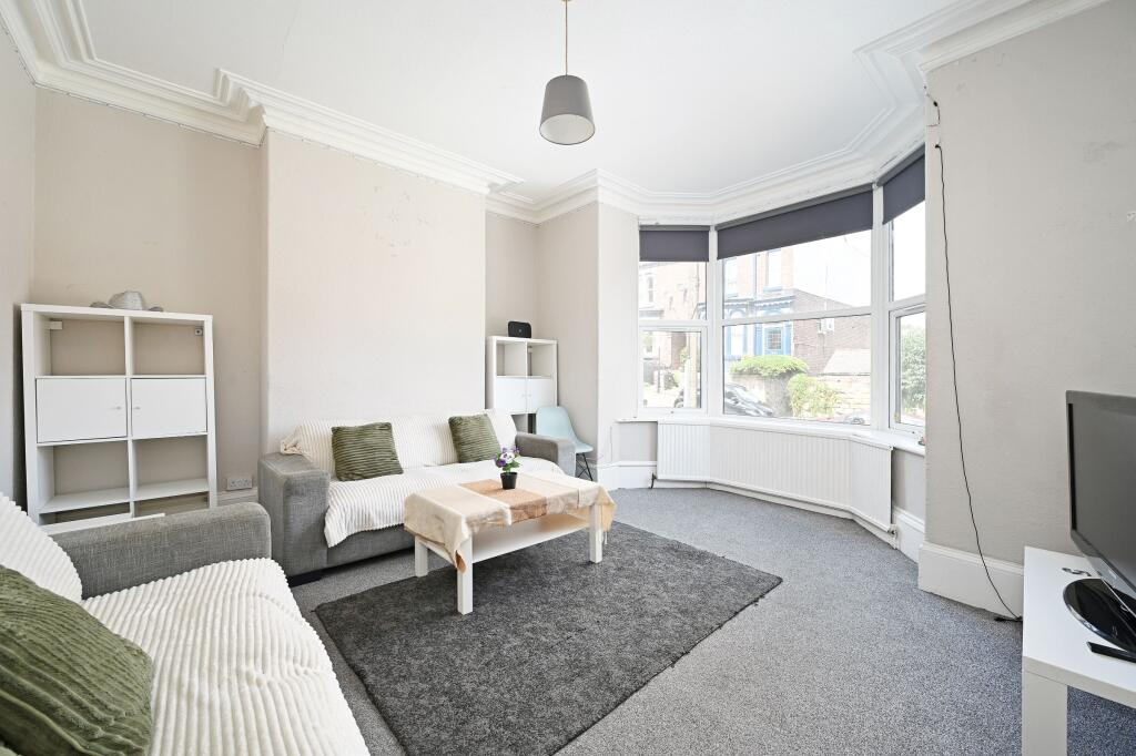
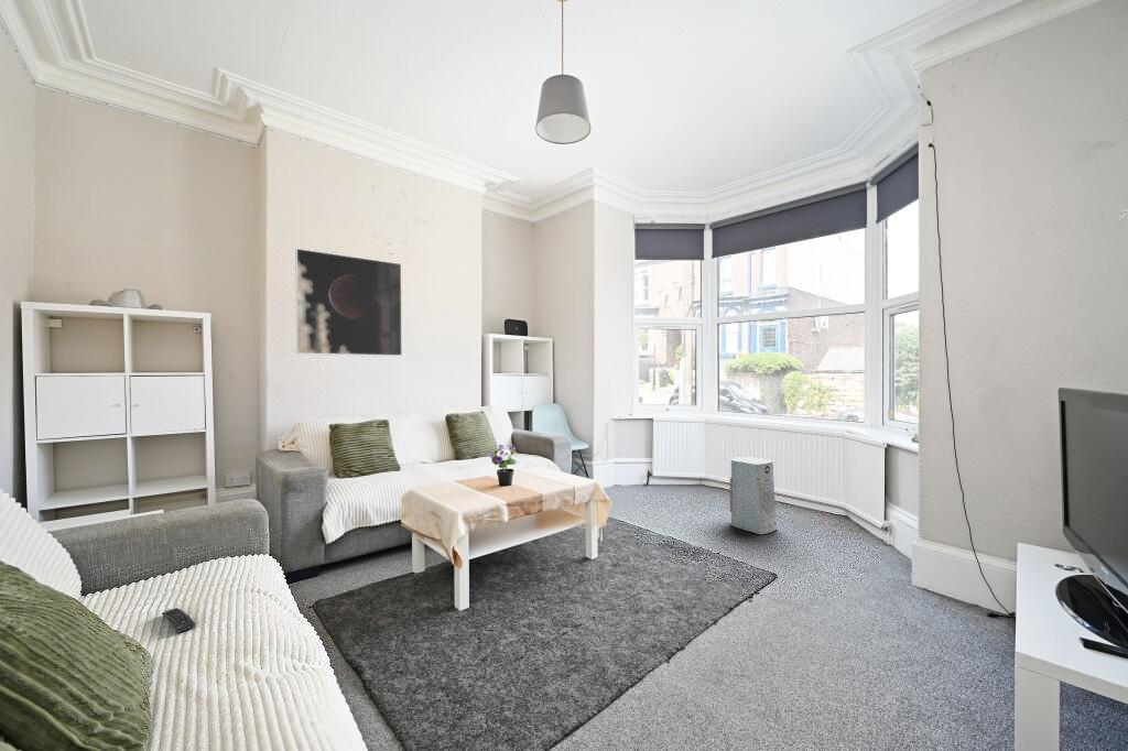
+ remote control (176, 618)
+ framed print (351, 305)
+ air purifier (752, 493)
